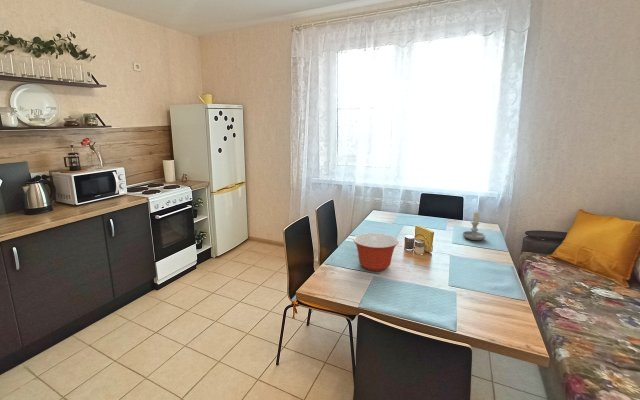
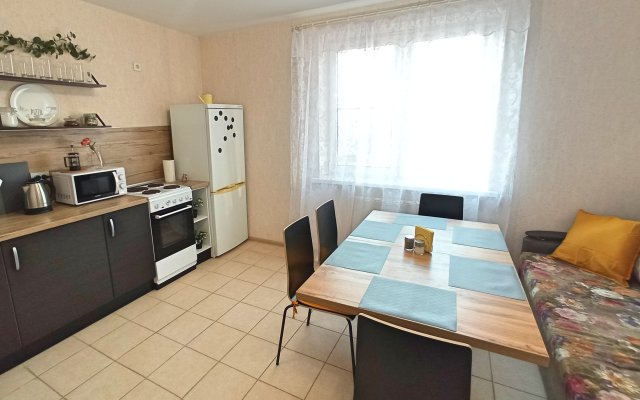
- mixing bowl (374, 253)
- candle (474, 224)
